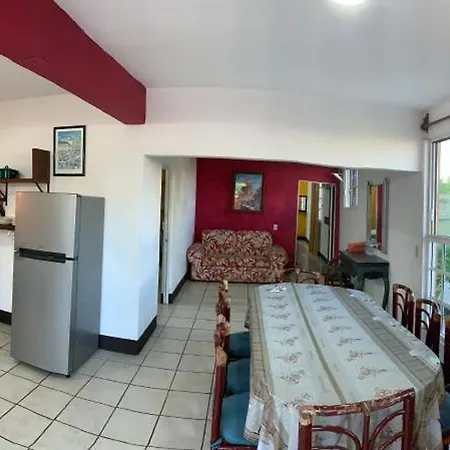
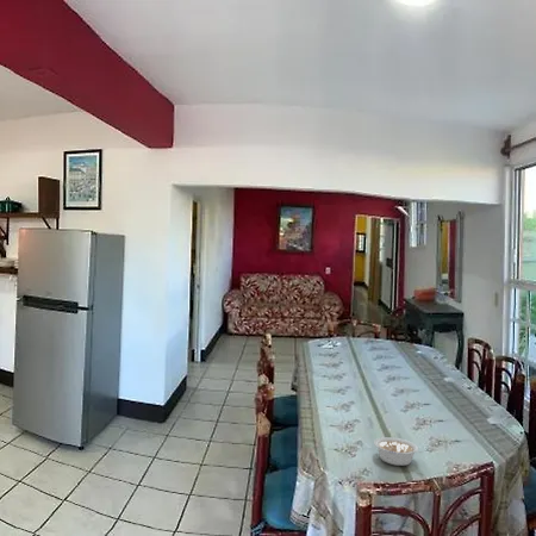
+ legume (397, 450)
